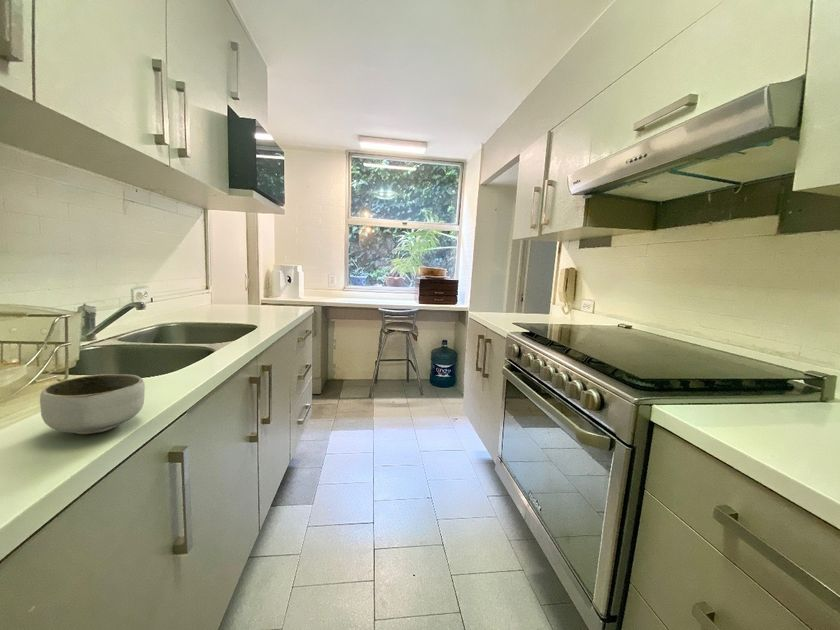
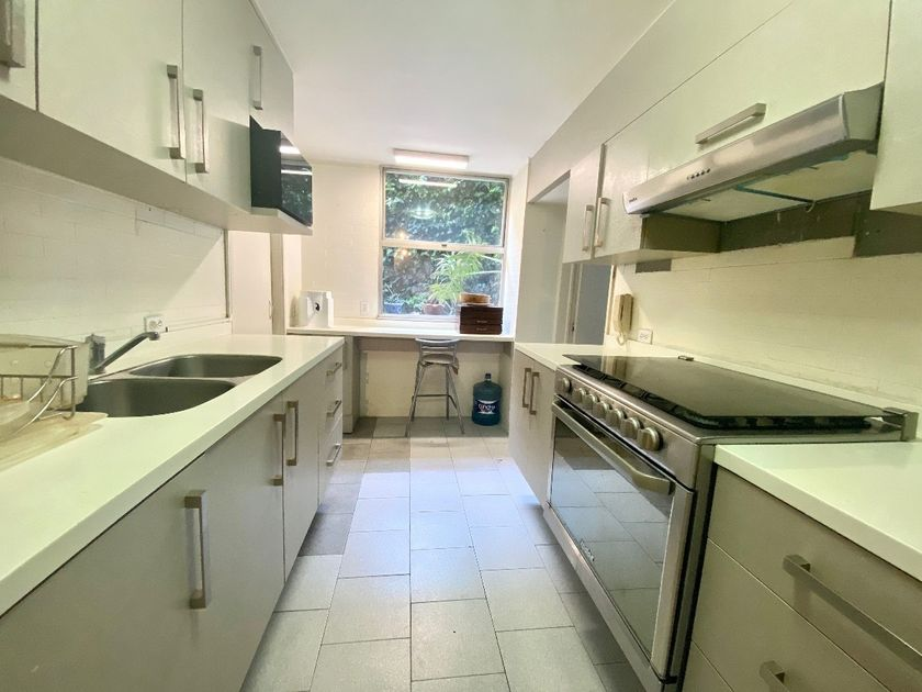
- bowl (96, 405)
